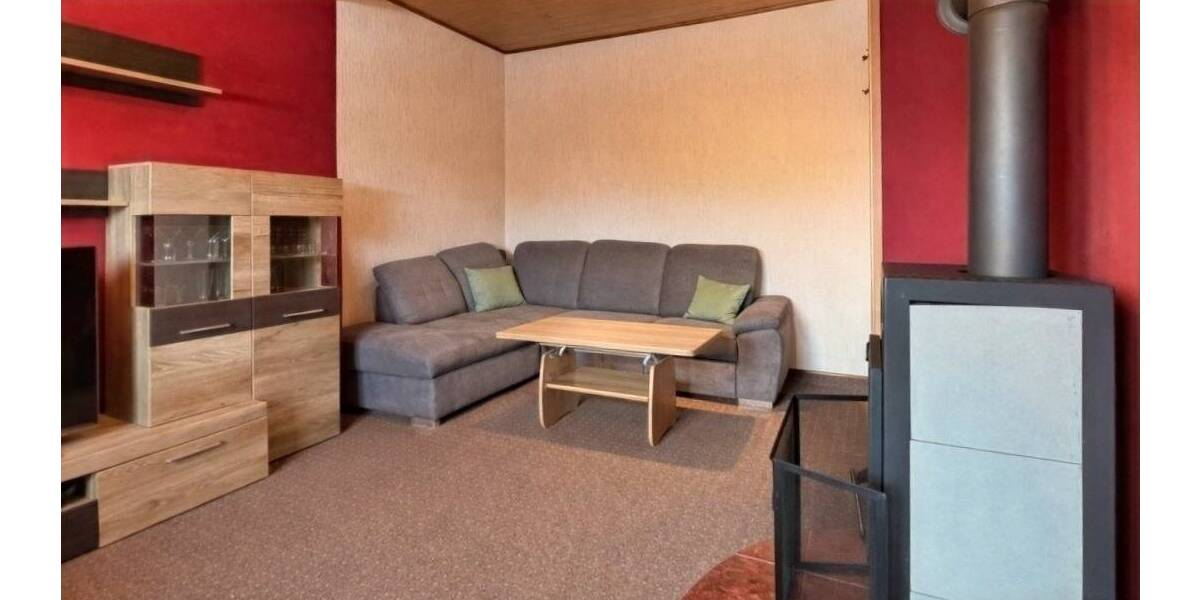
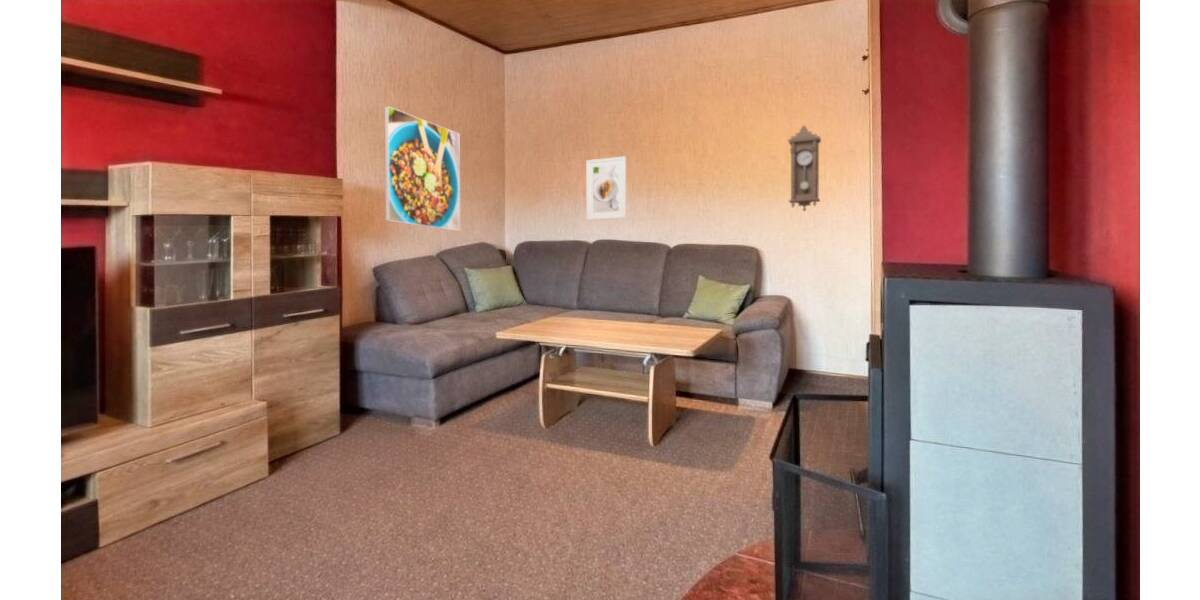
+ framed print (606, 188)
+ pendulum clock (804, 169)
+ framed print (425, 173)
